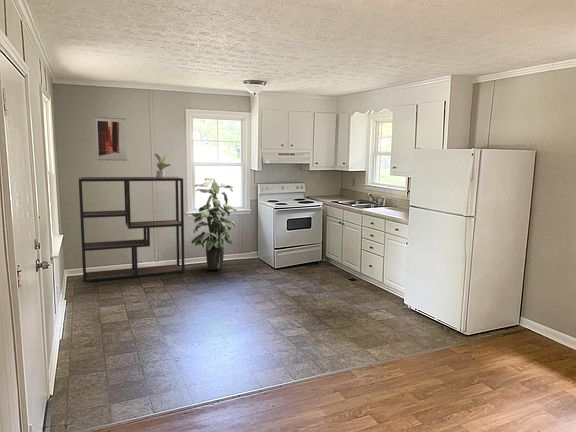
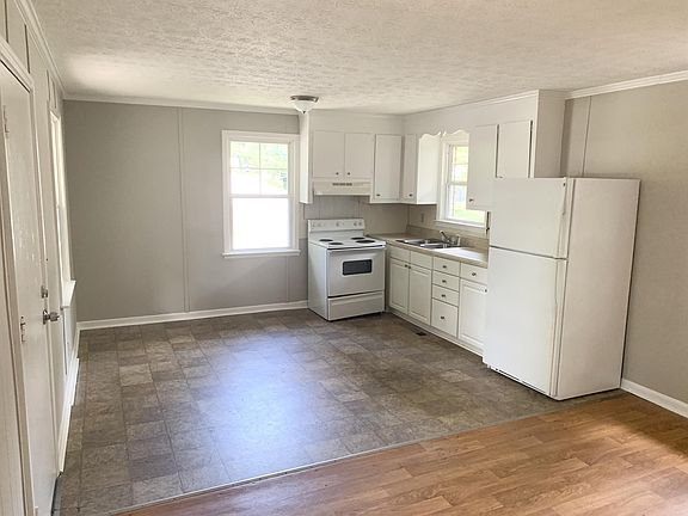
- wall art (111, 139)
- potted plant (162, 165)
- indoor plant (212, 223)
- shelving unit (133, 226)
